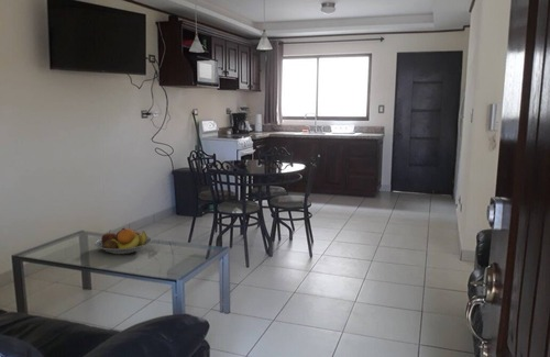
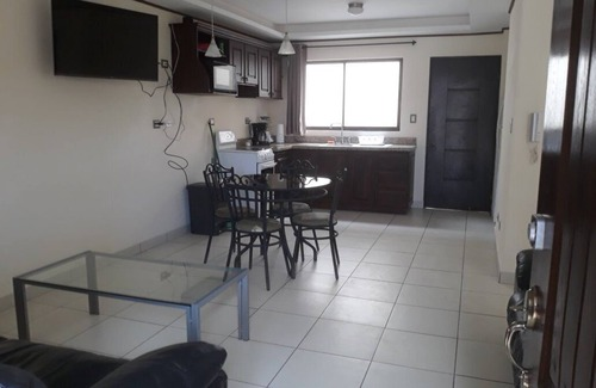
- fruit bowl (123, 238)
